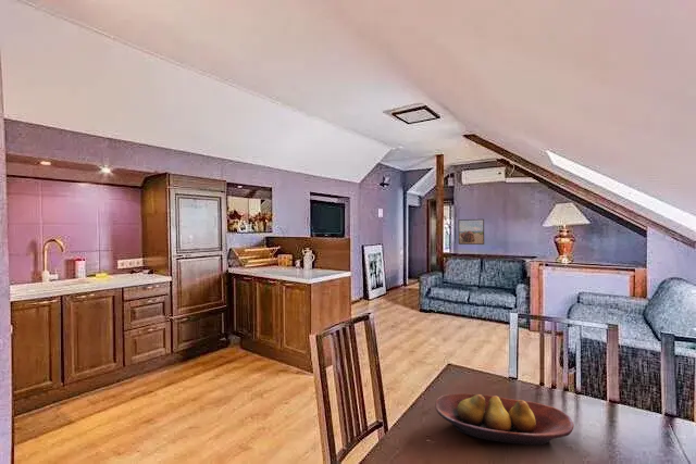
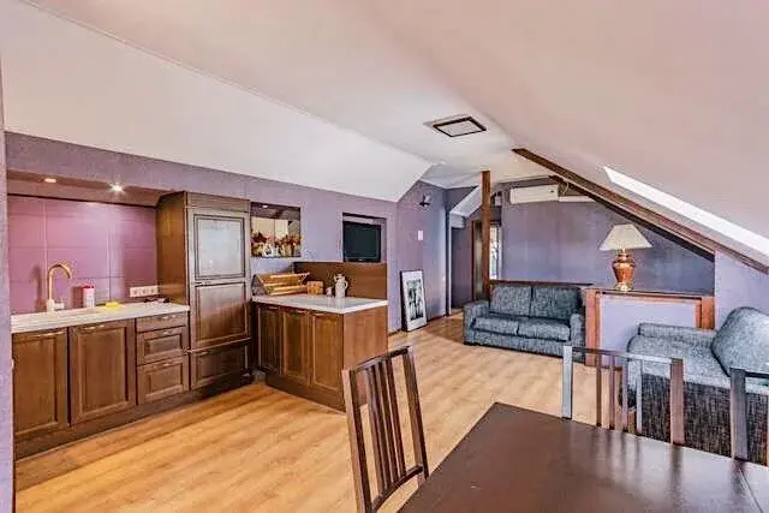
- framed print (471, 231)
- fruit bowl (500, 413)
